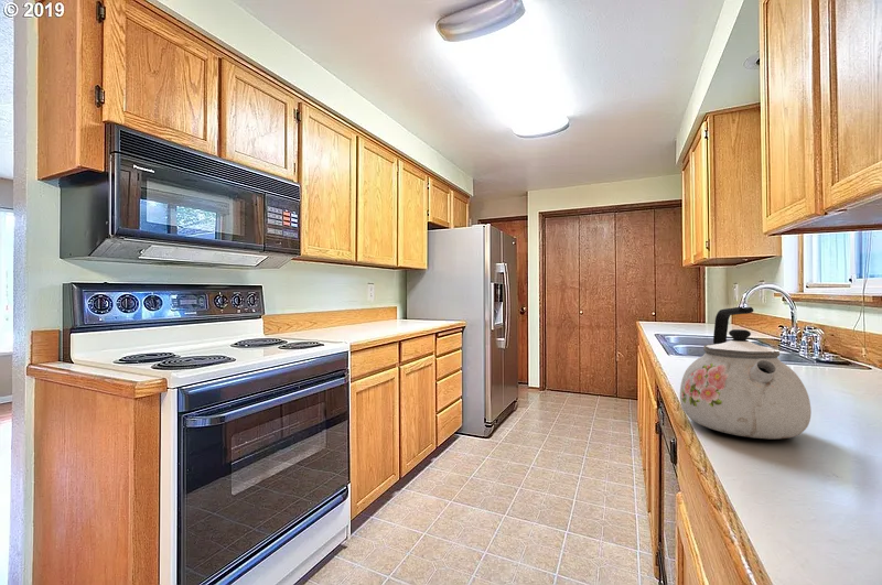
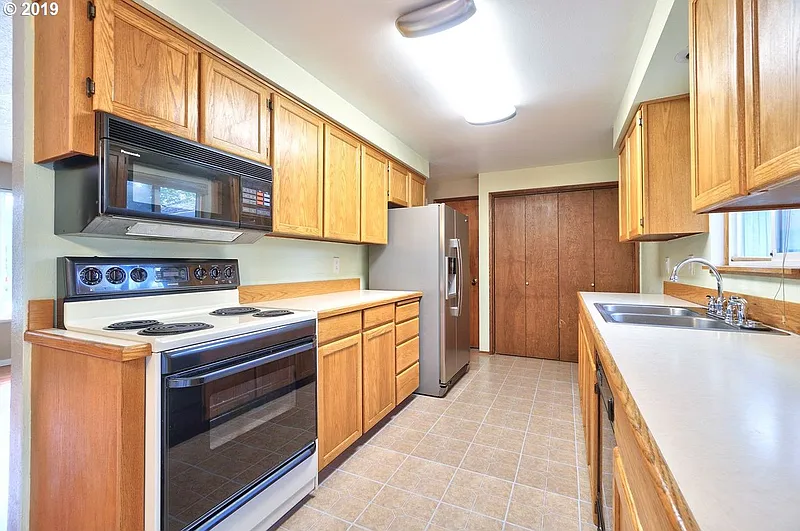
- kettle (741, 367)
